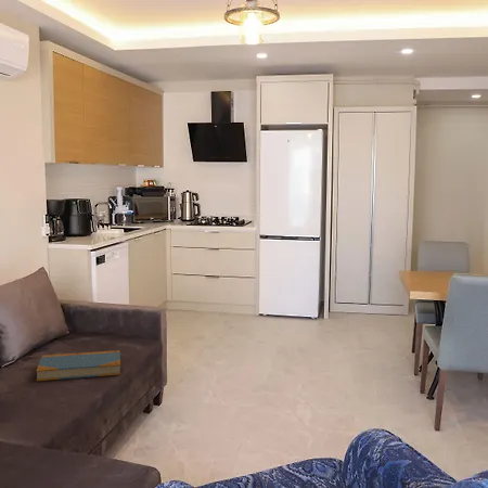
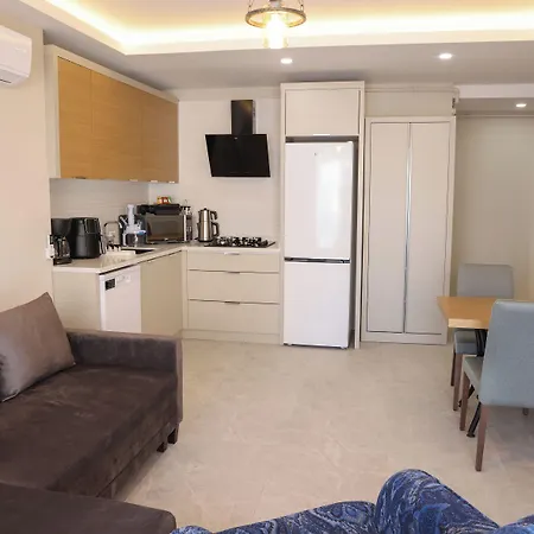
- book (80, 364)
